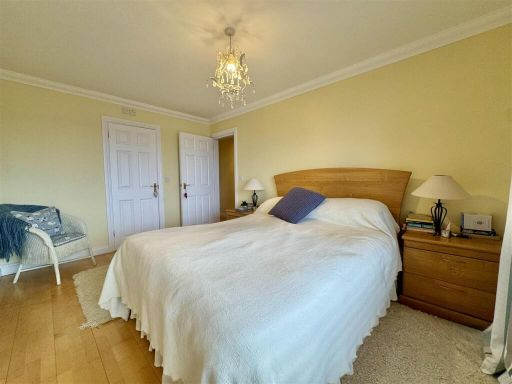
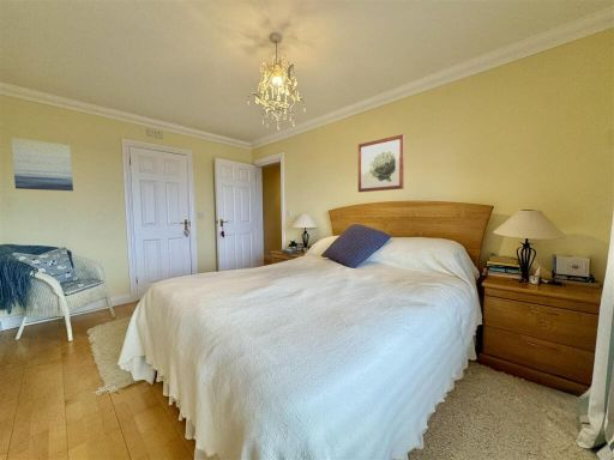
+ wall art (379, 165)
+ wall art (43, 165)
